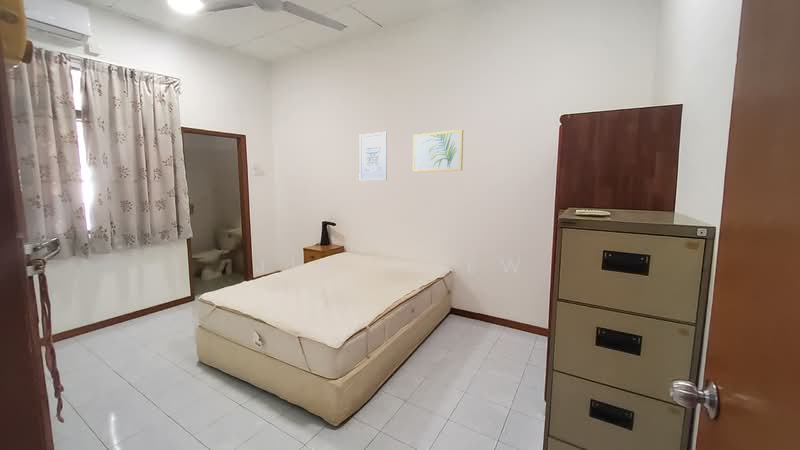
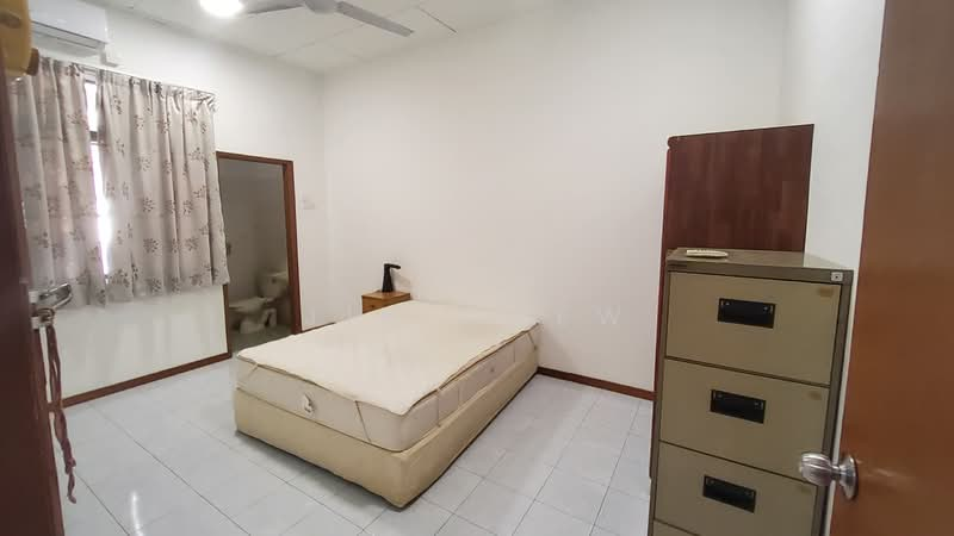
- wall art (436, 152)
- wall art (372, 157)
